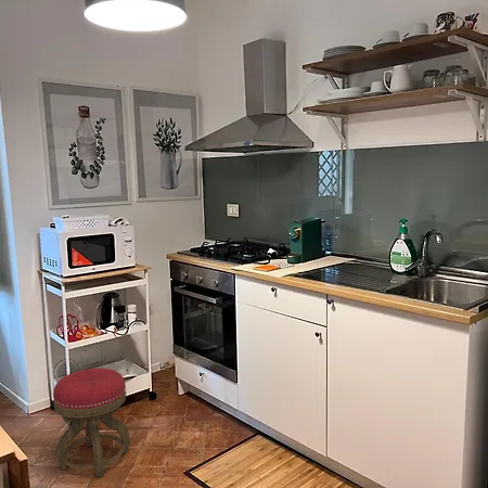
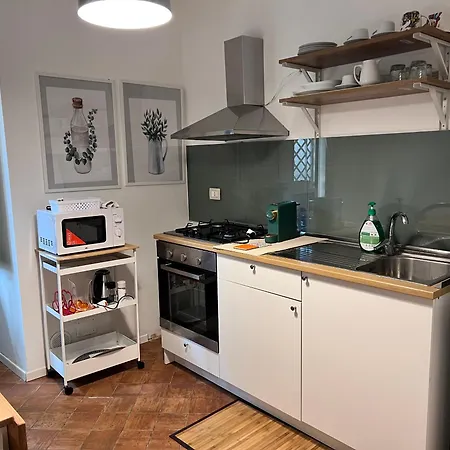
- stool (91, 419)
